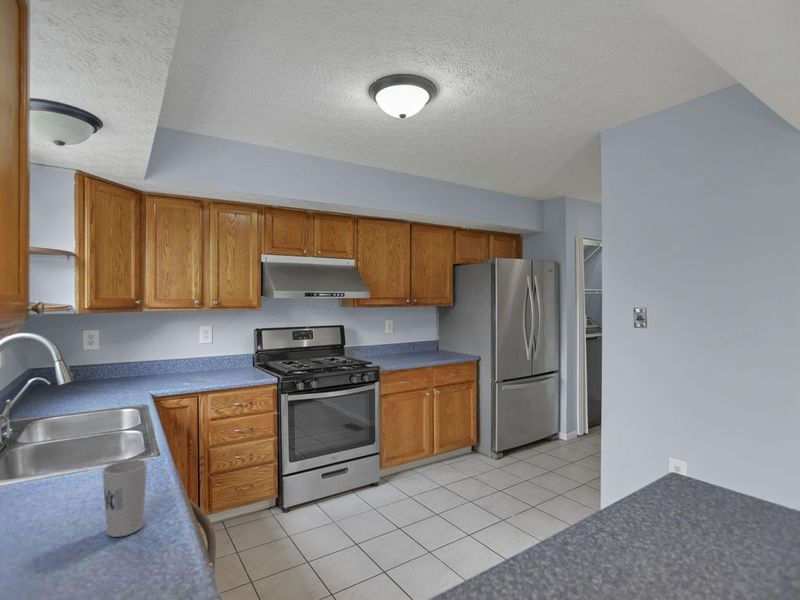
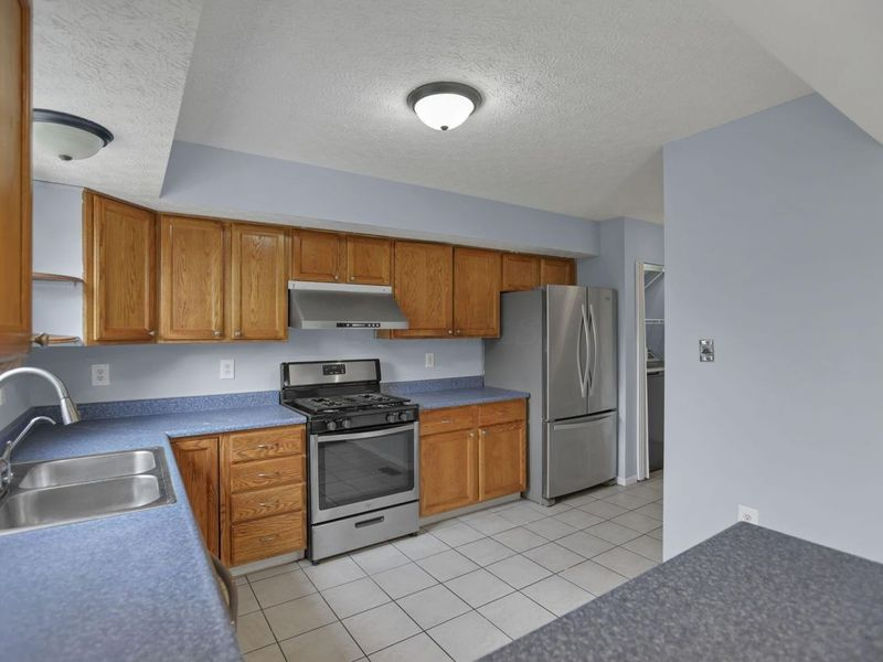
- cup (125, 497)
